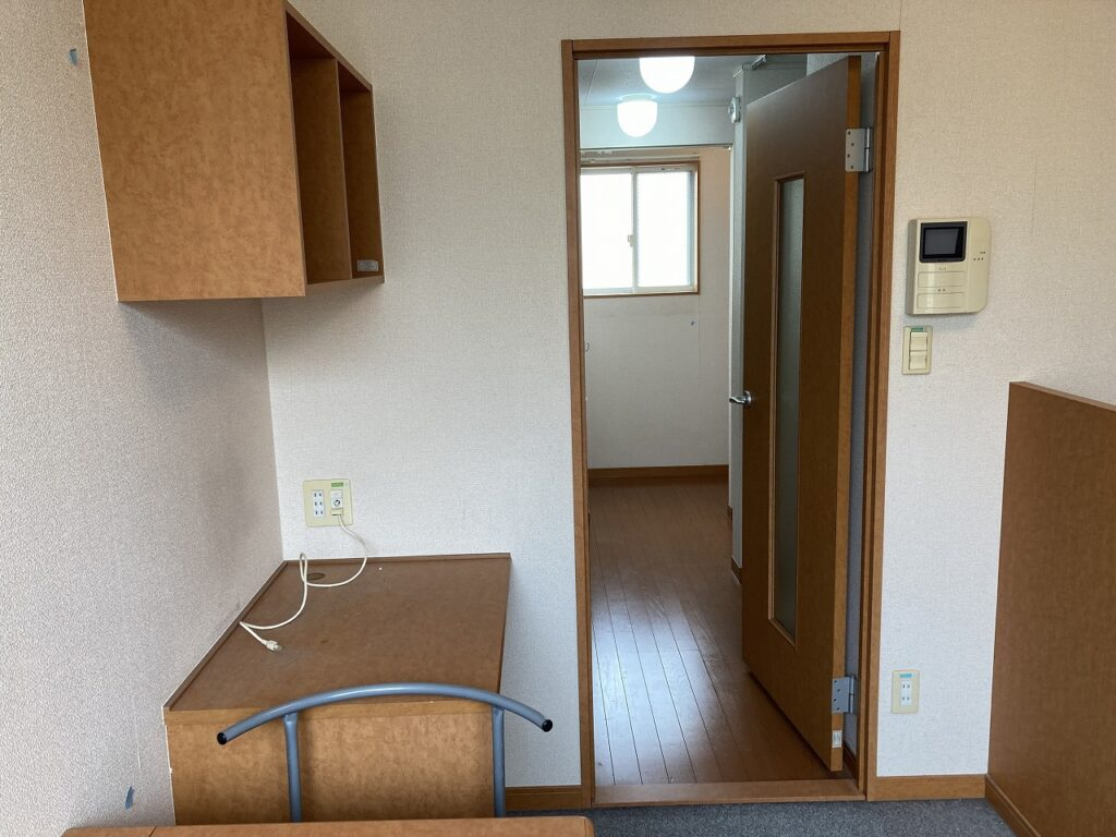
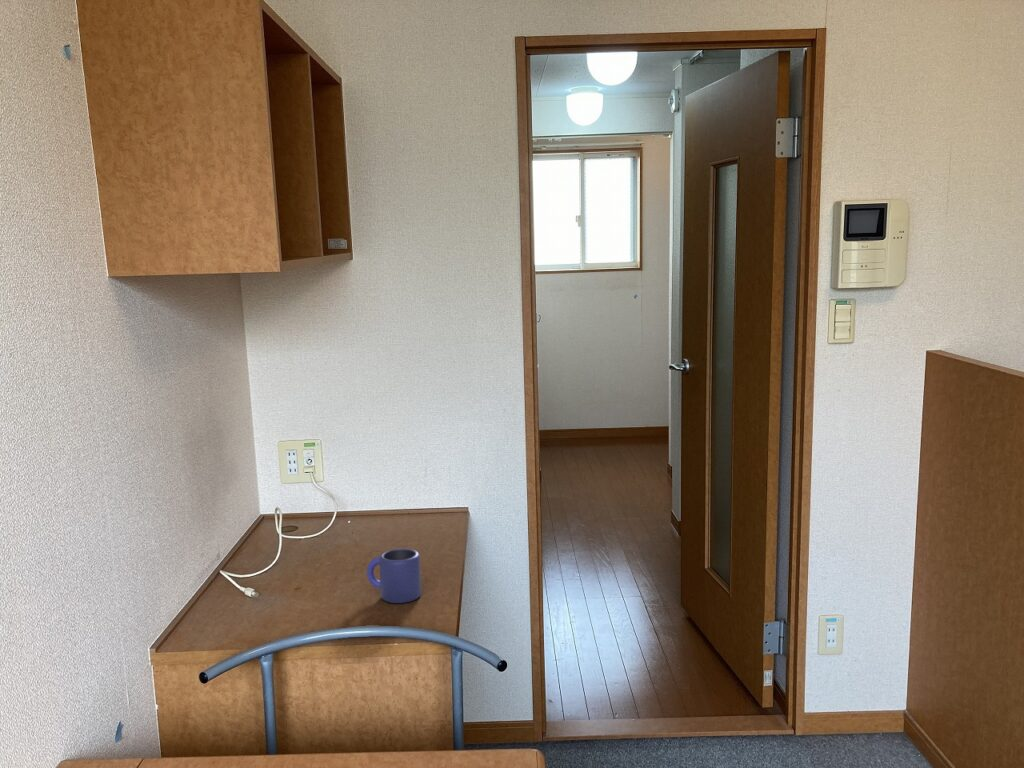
+ mug (393, 575)
